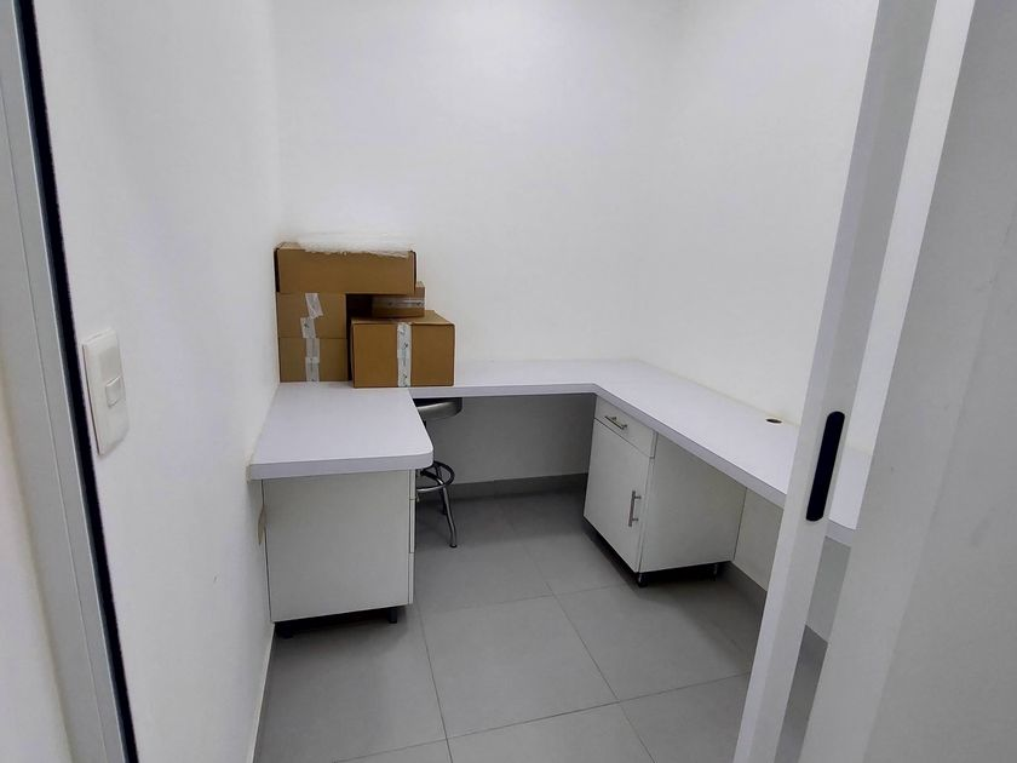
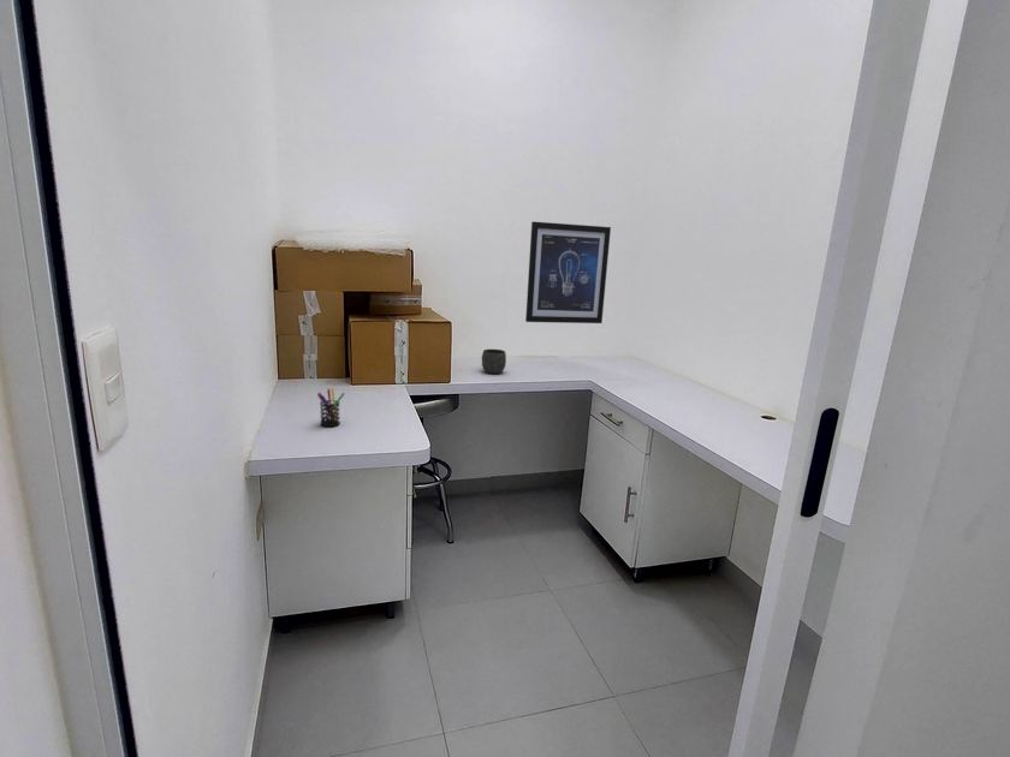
+ wall art (568, 274)
+ pen holder (332, 405)
+ mug (491, 360)
